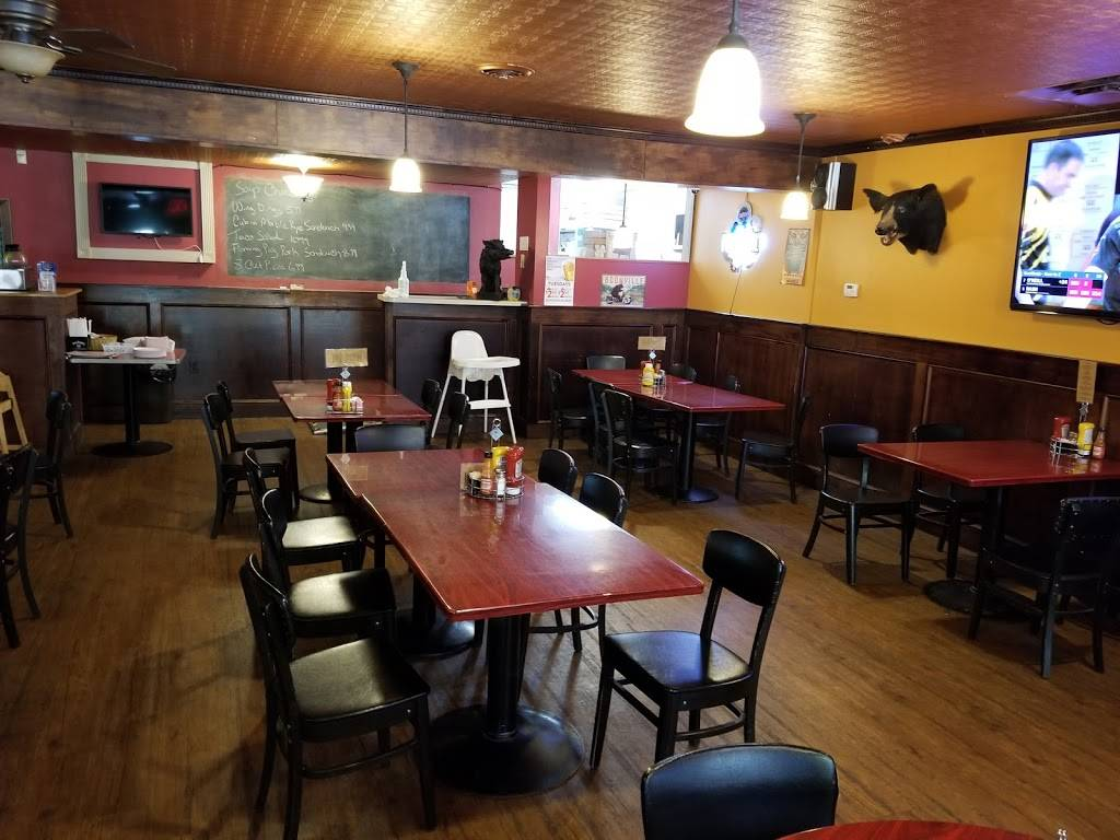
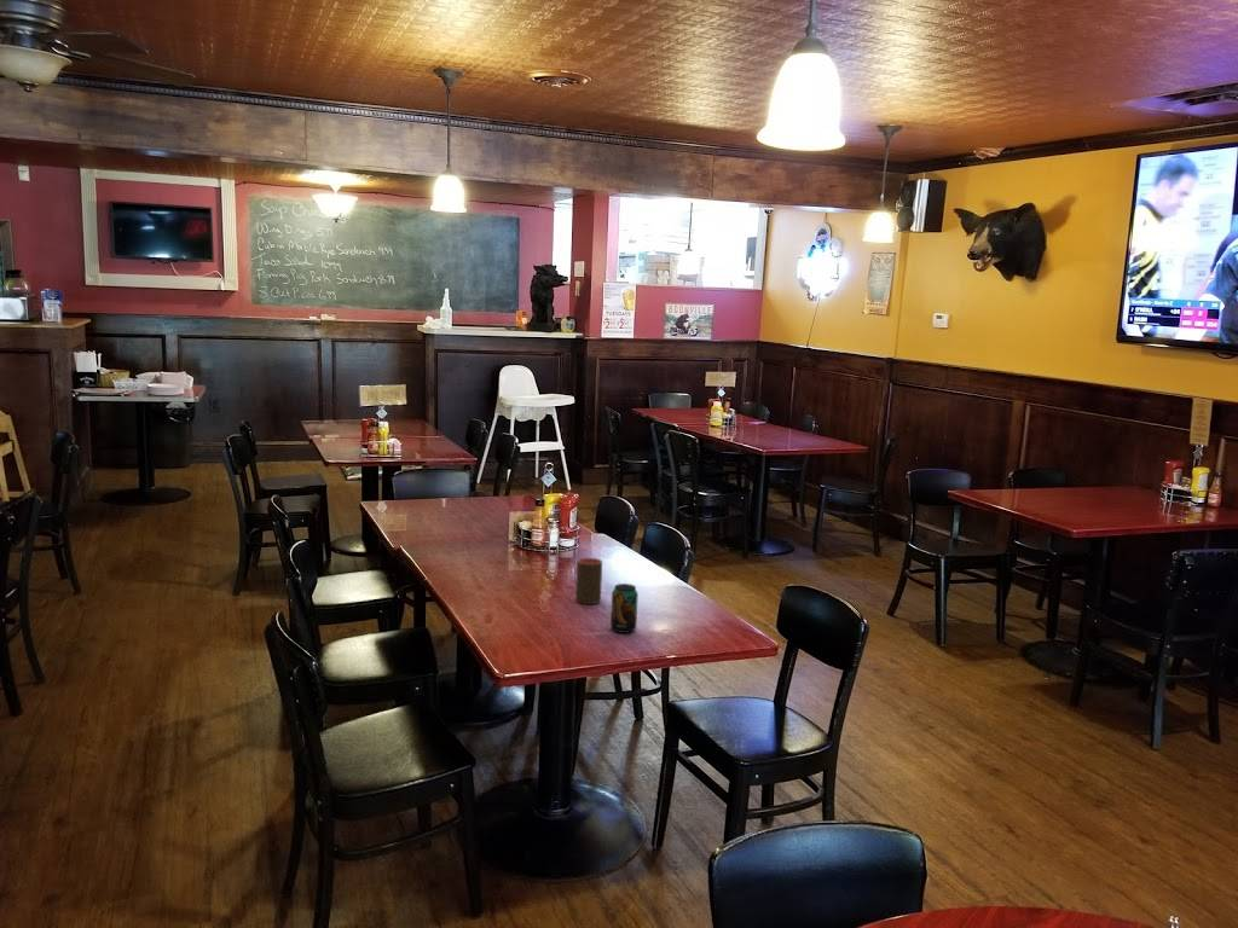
+ beverage can (624, 608)
+ cup (589, 580)
